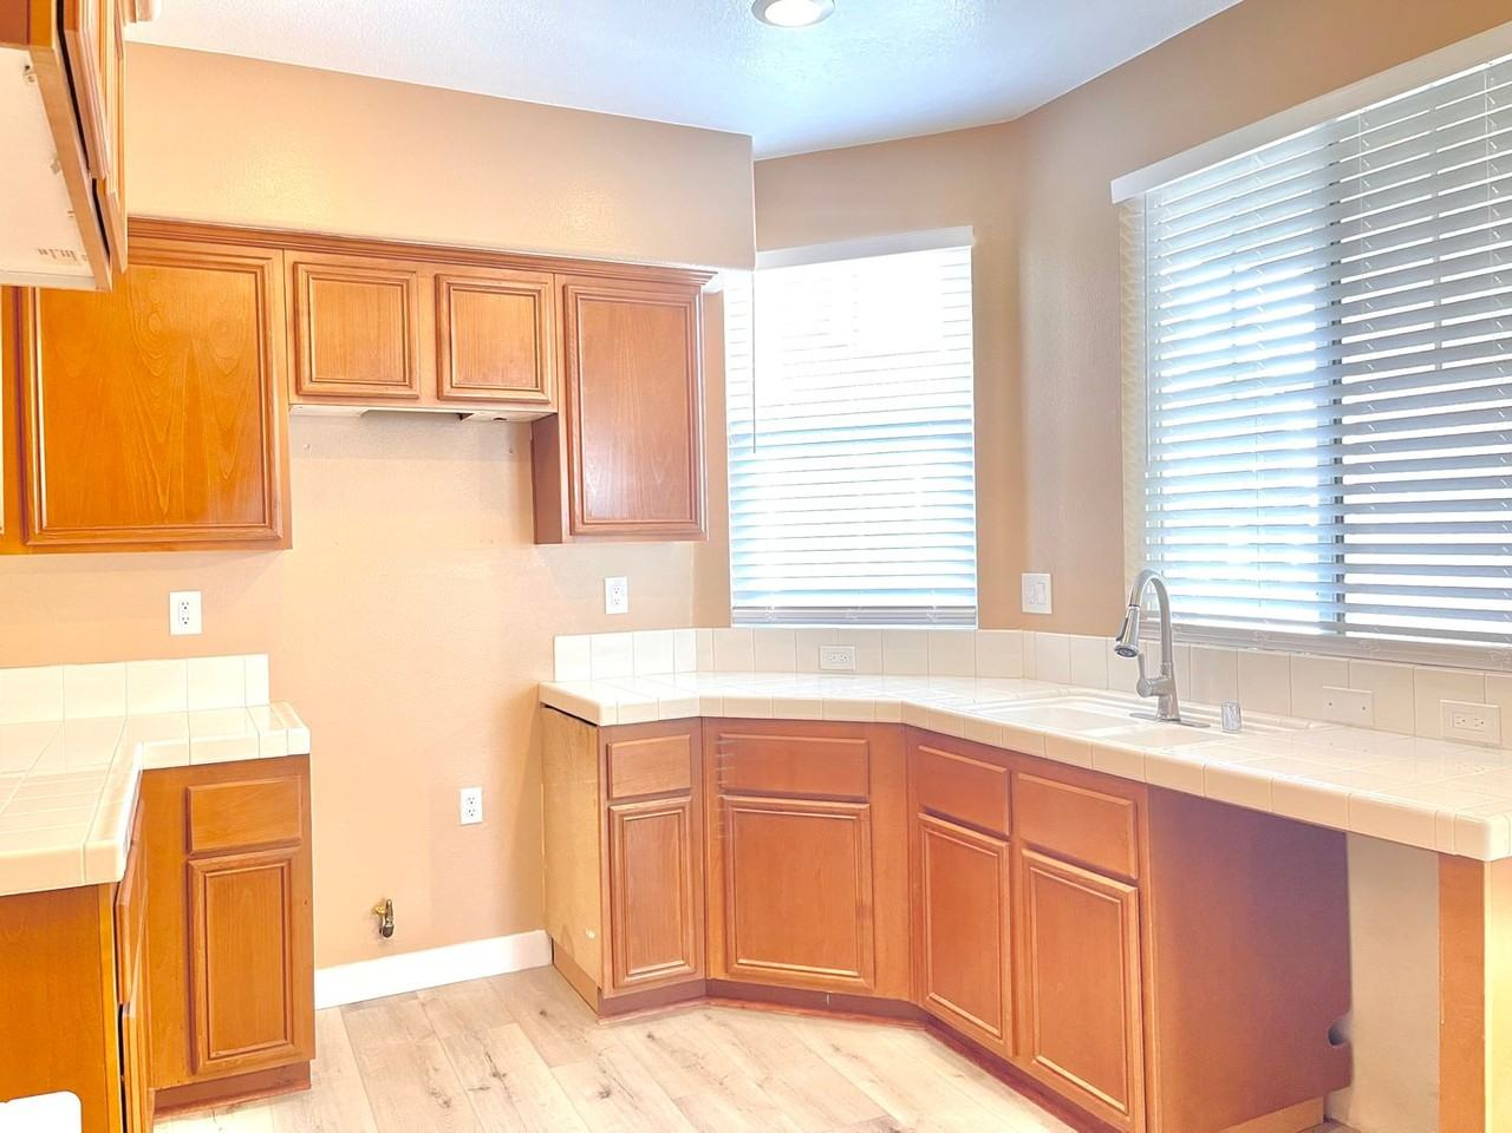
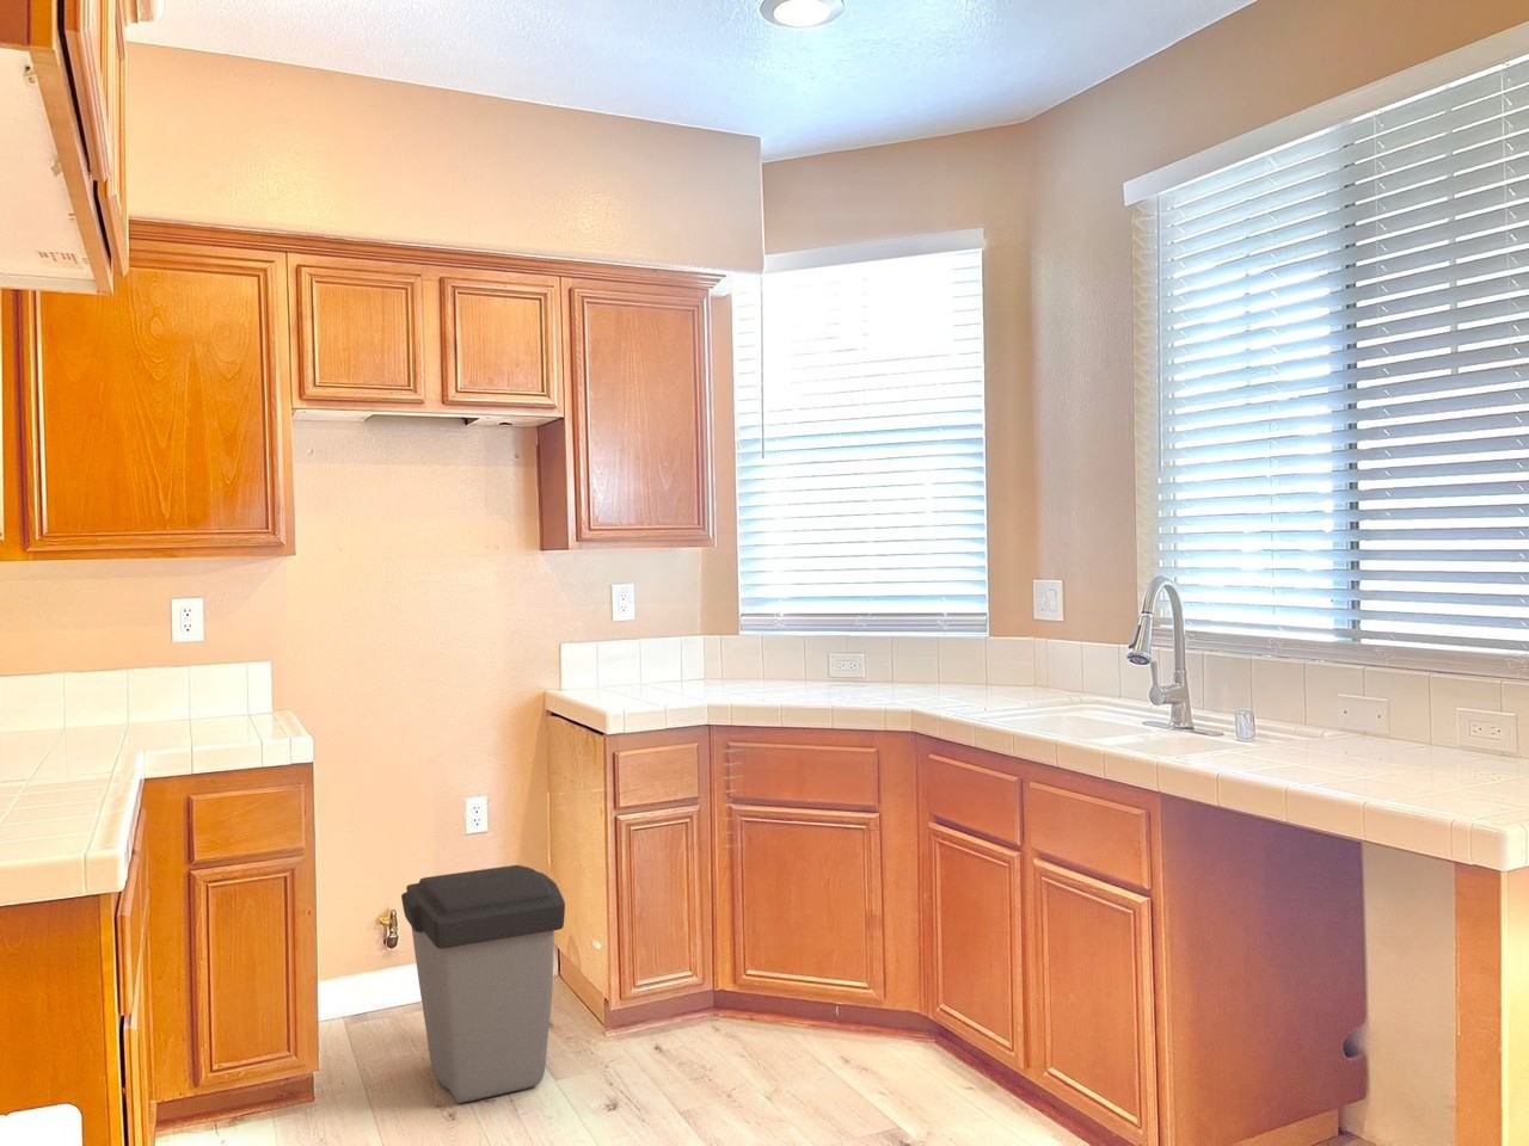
+ trash can (482, 977)
